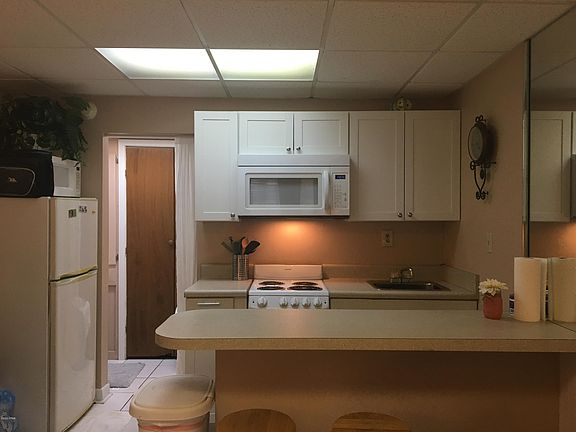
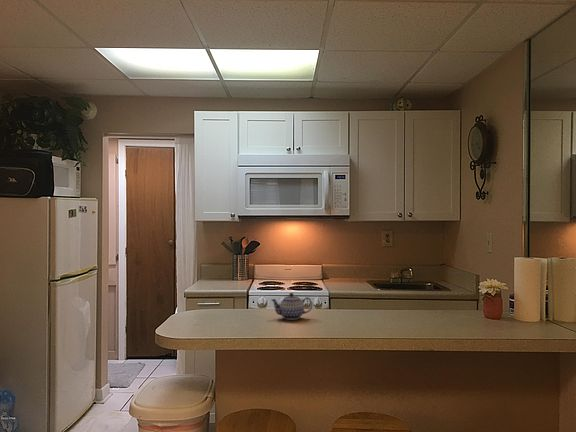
+ teapot (291, 305)
